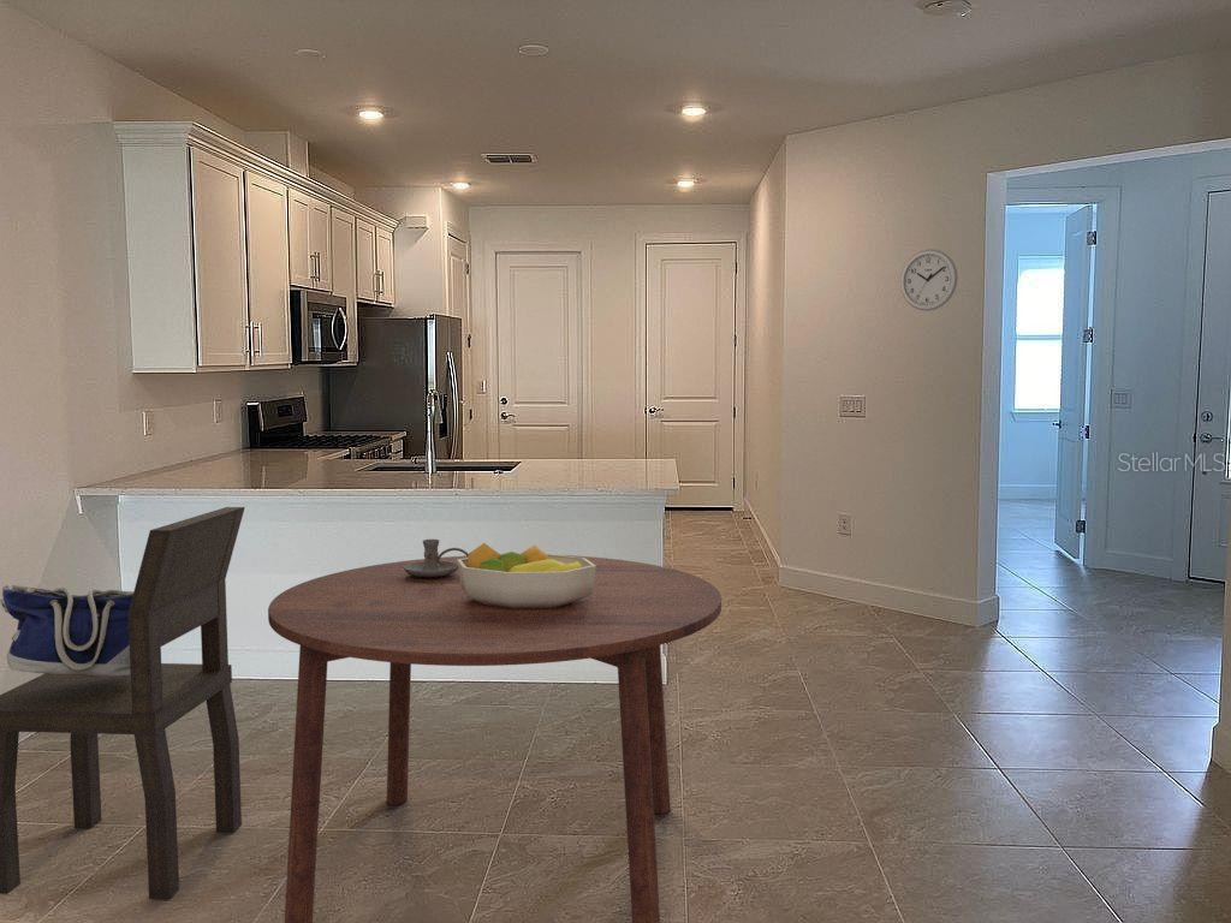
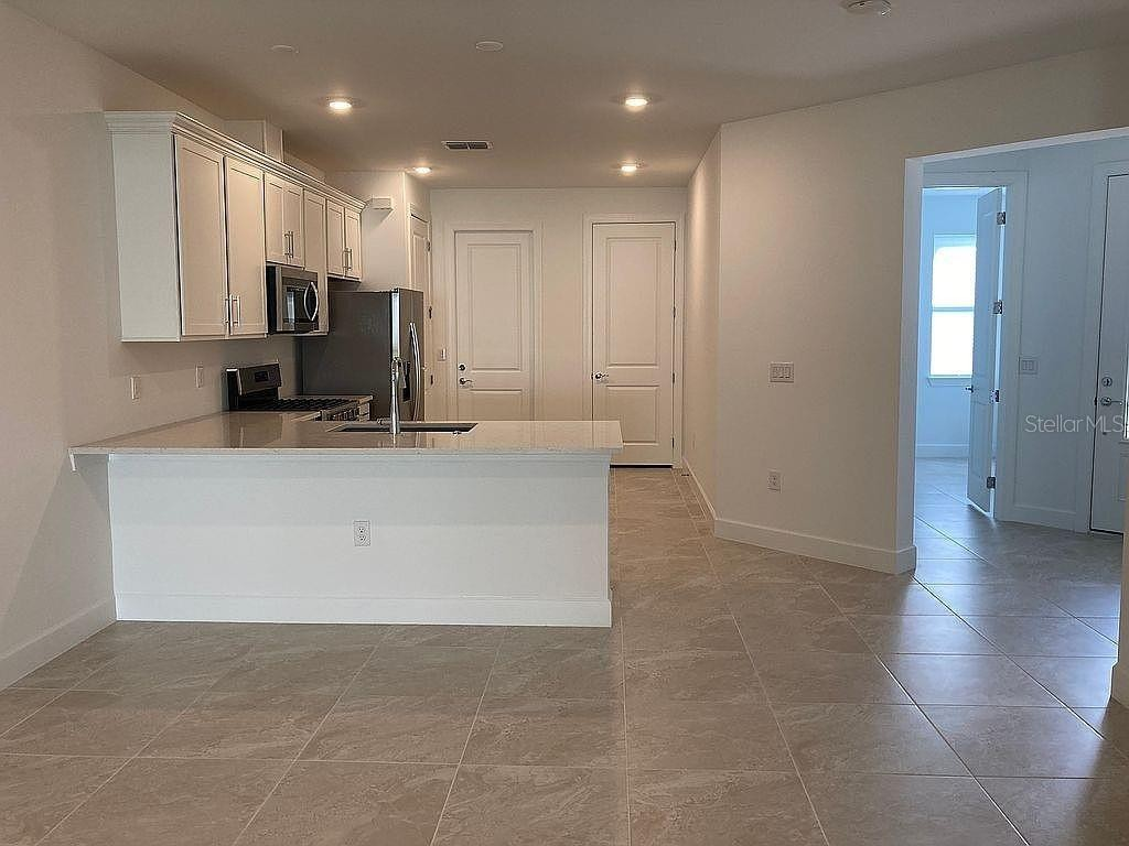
- fruit bowl (525, 572)
- tote bag (90, 633)
- dining table (501, 665)
- candle holder (436, 556)
- wall clock (927, 280)
- dining chair (119, 689)
